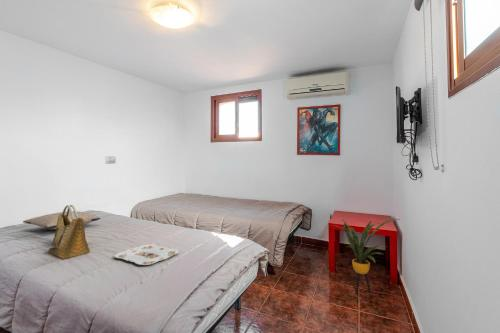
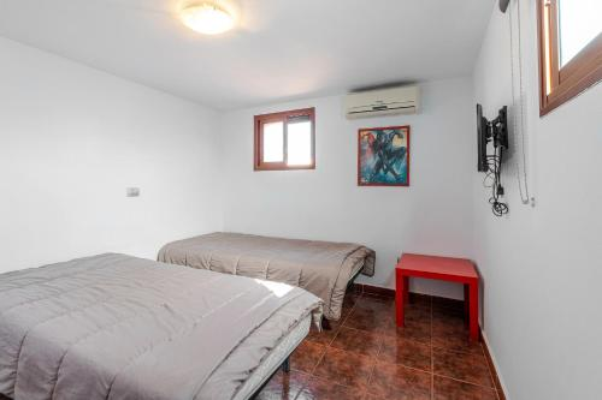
- serving tray (147, 254)
- pillow (68, 217)
- grocery bag (70, 228)
- house plant (364, 254)
